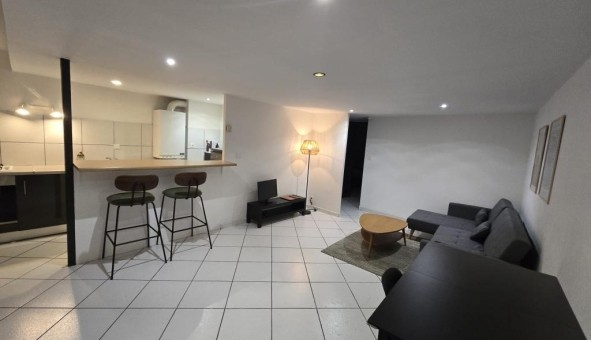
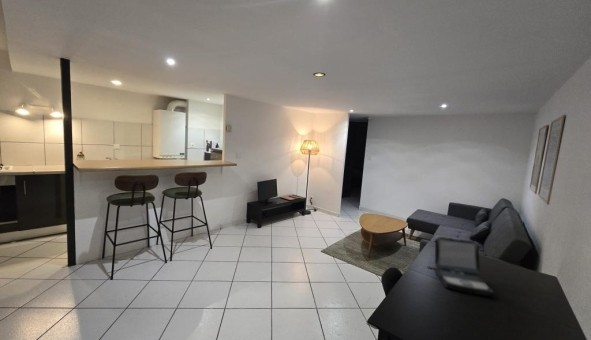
+ laptop (461, 263)
